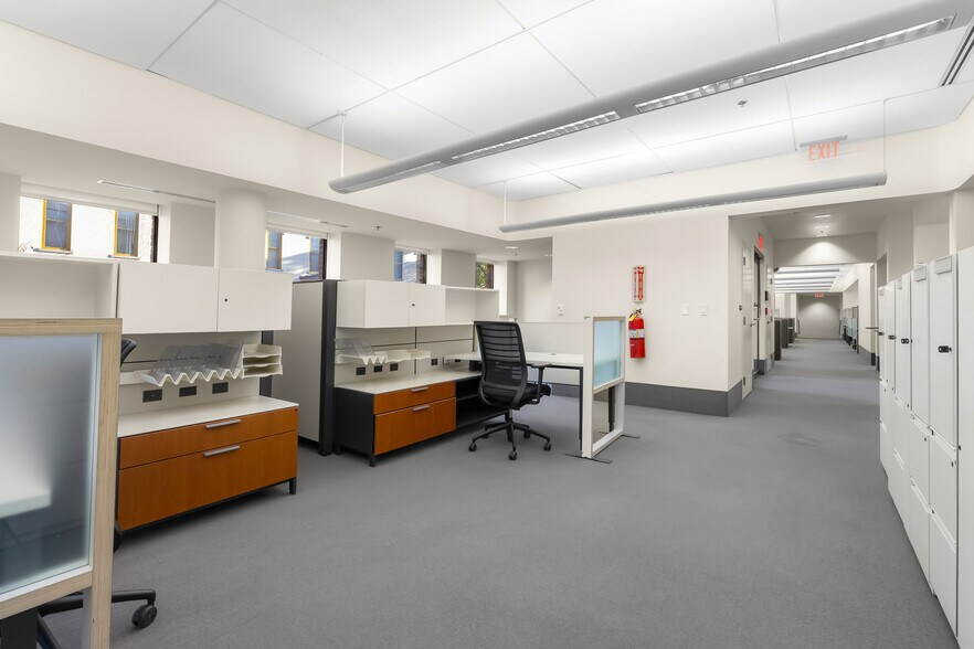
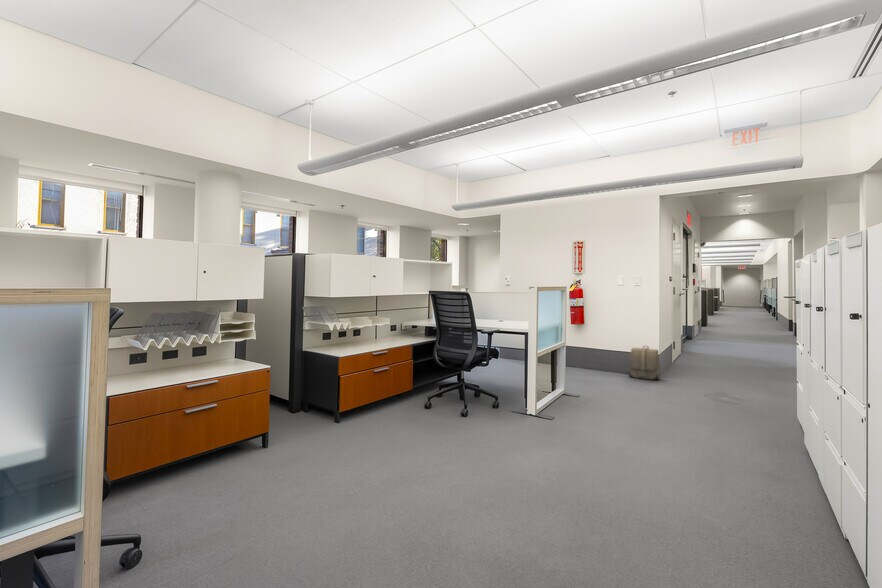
+ backpack (644, 362)
